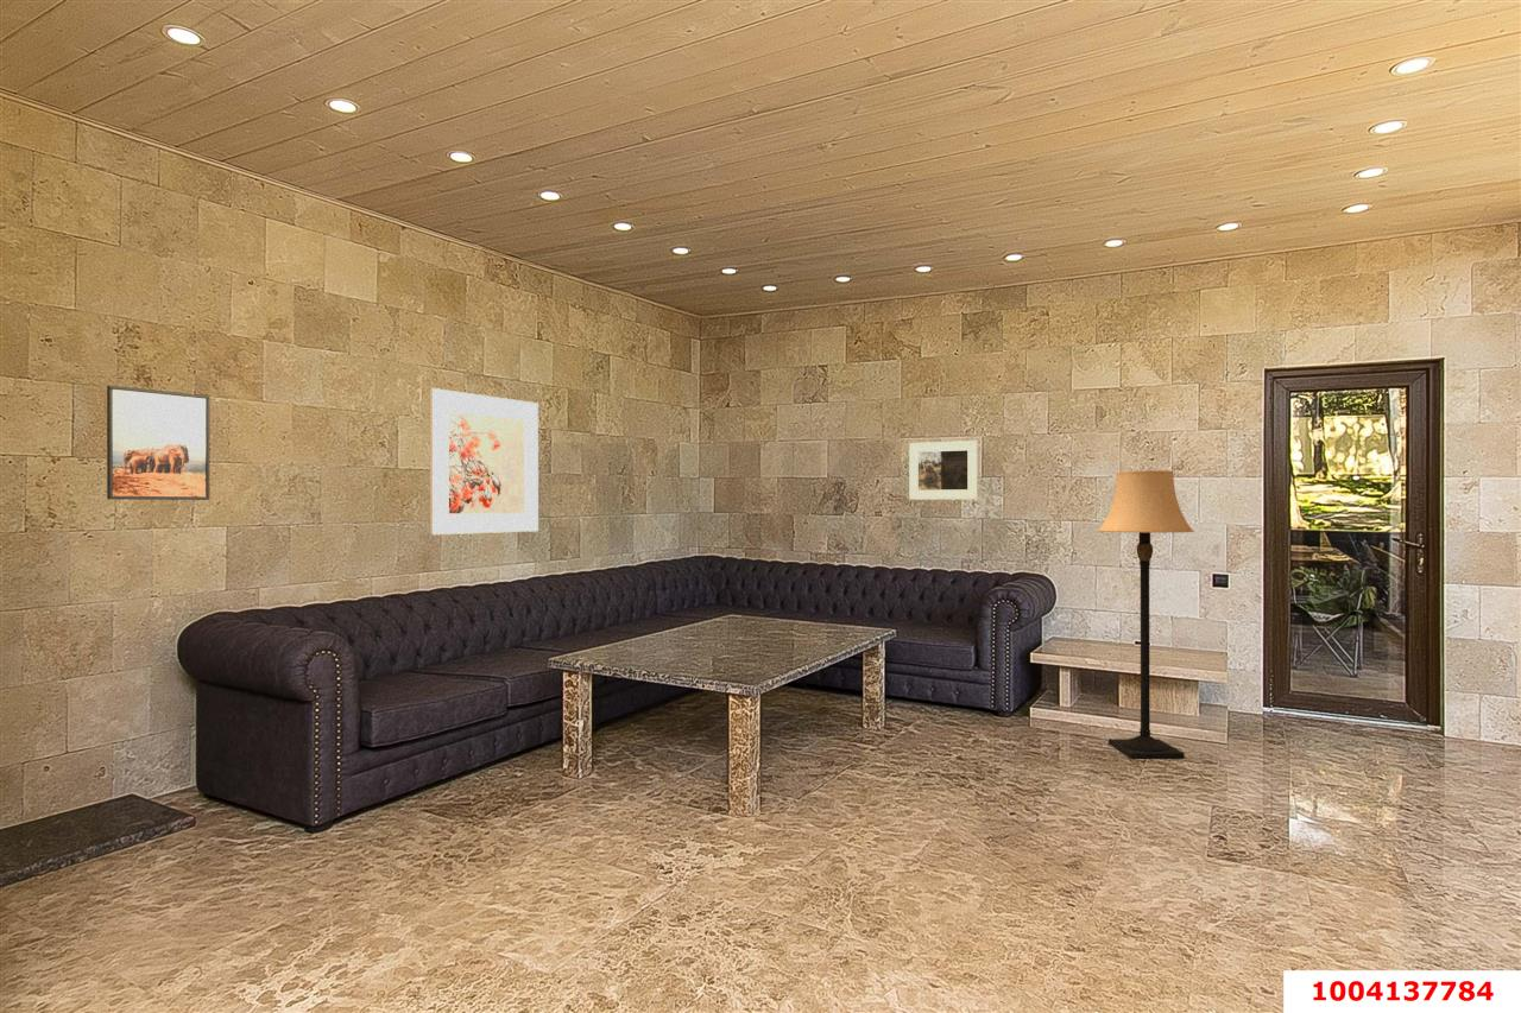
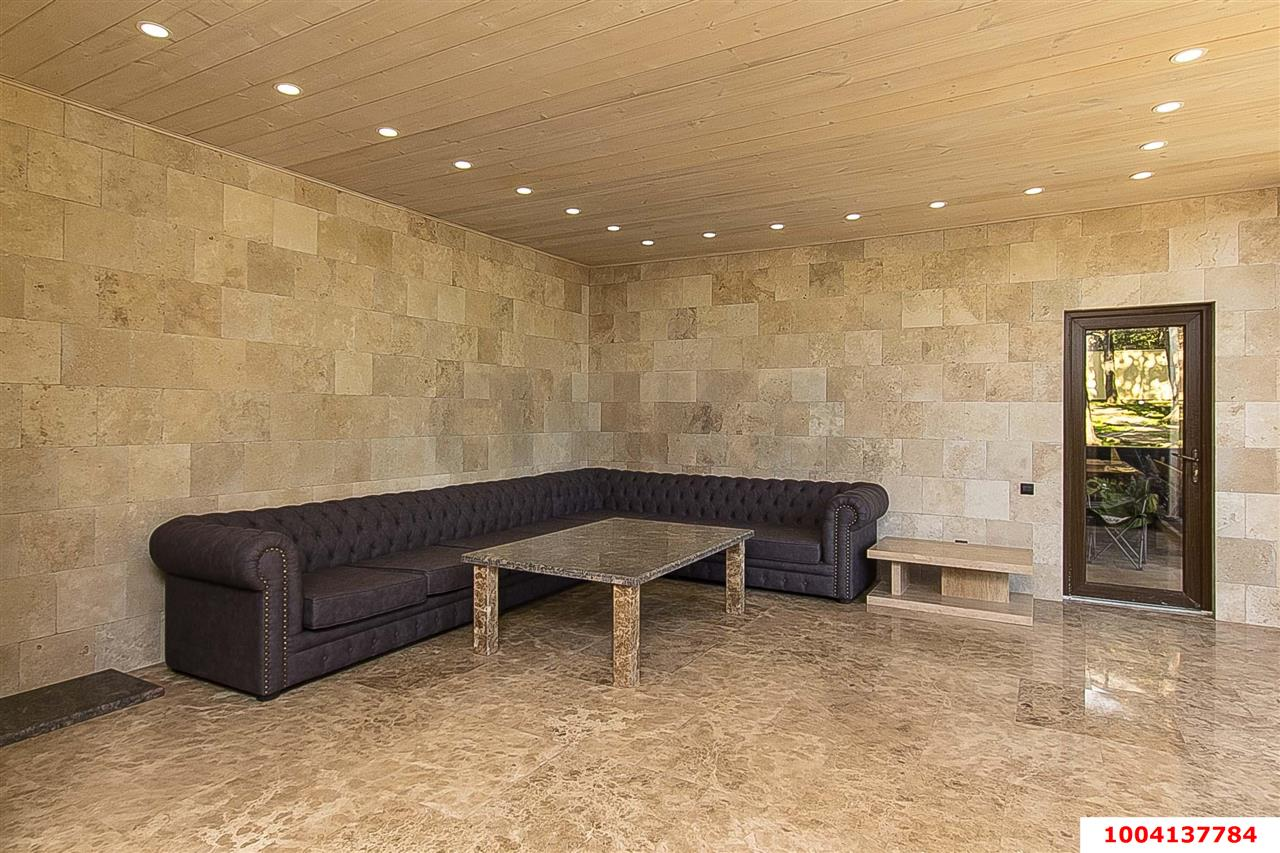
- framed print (487, 464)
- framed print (160, 444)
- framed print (942, 470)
- lamp (1144, 610)
